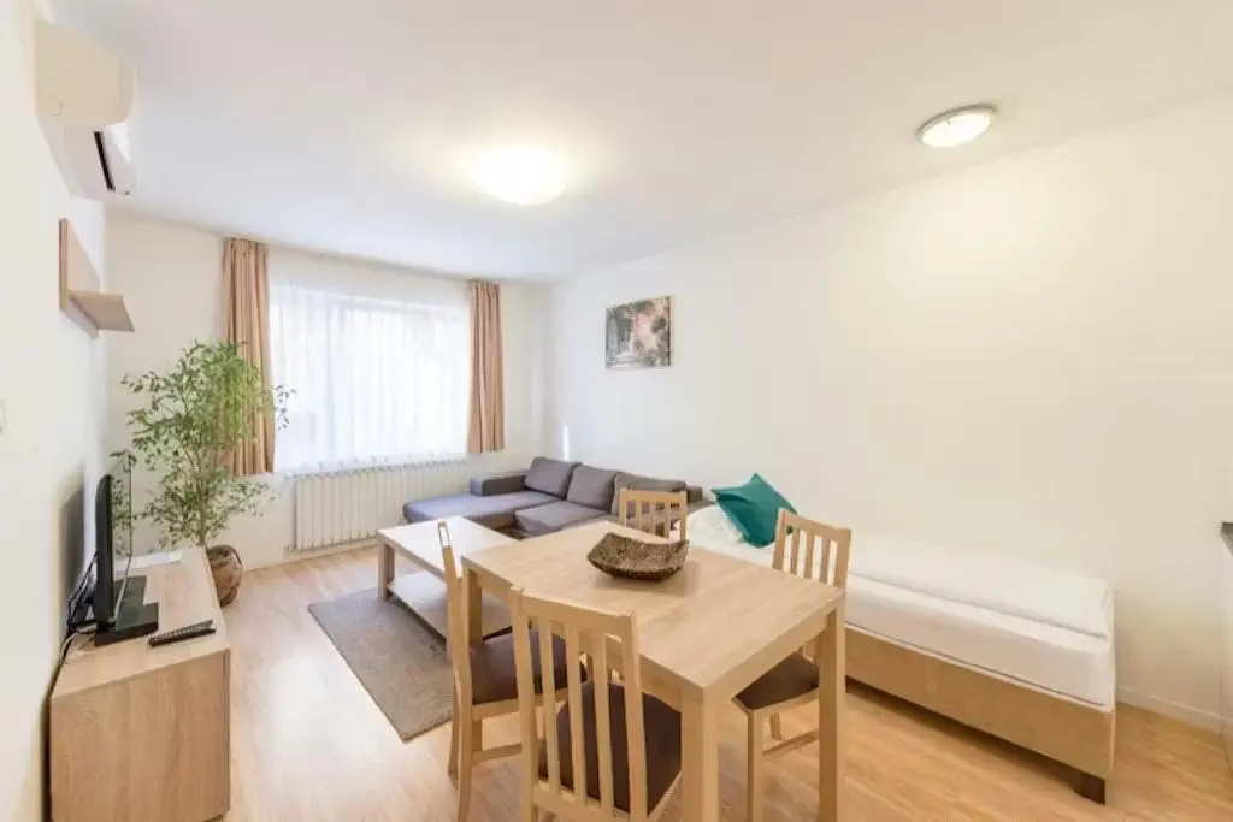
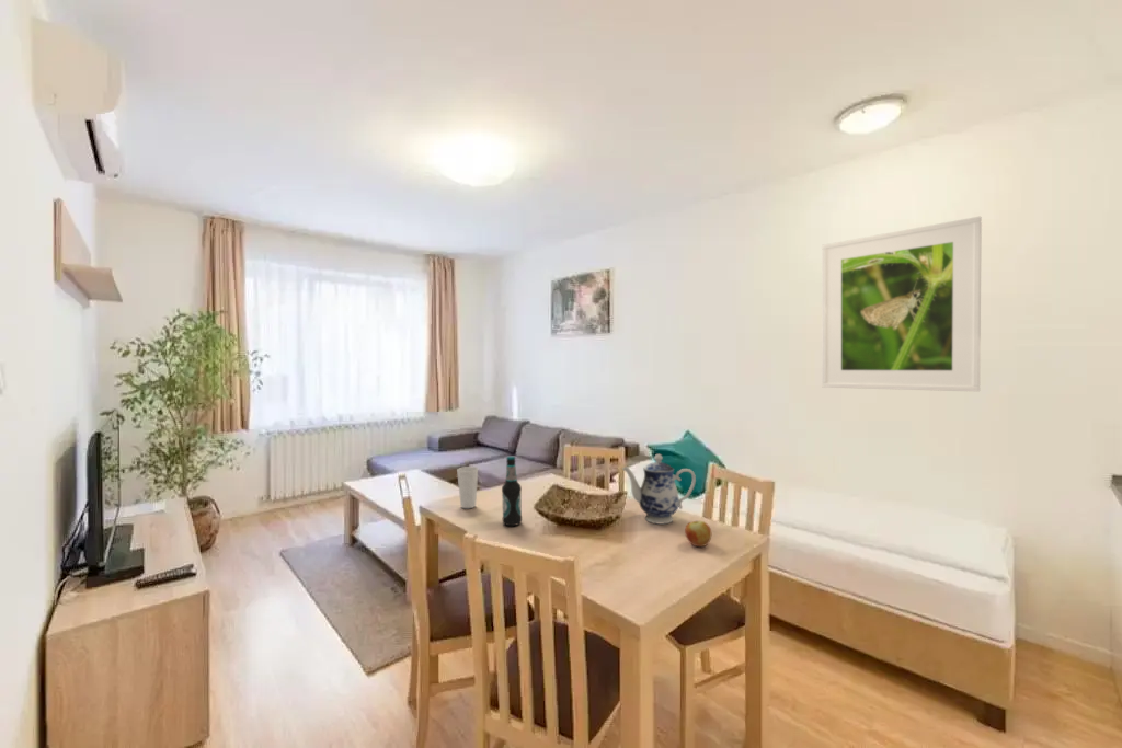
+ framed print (893, 311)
+ bottle (511, 490)
+ teapot (659, 486)
+ apple (698, 532)
+ cup (468, 487)
